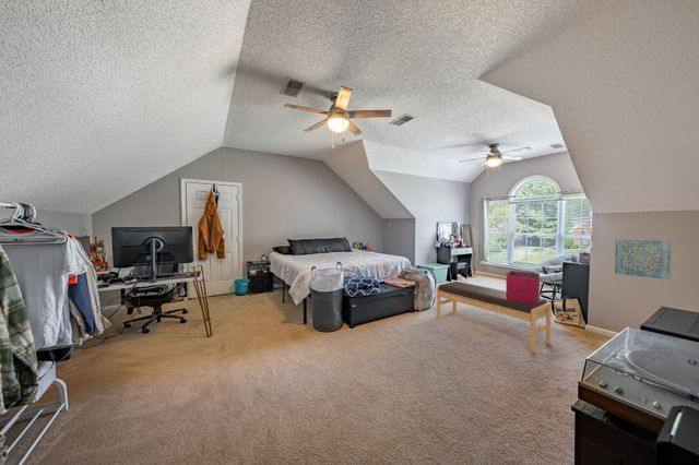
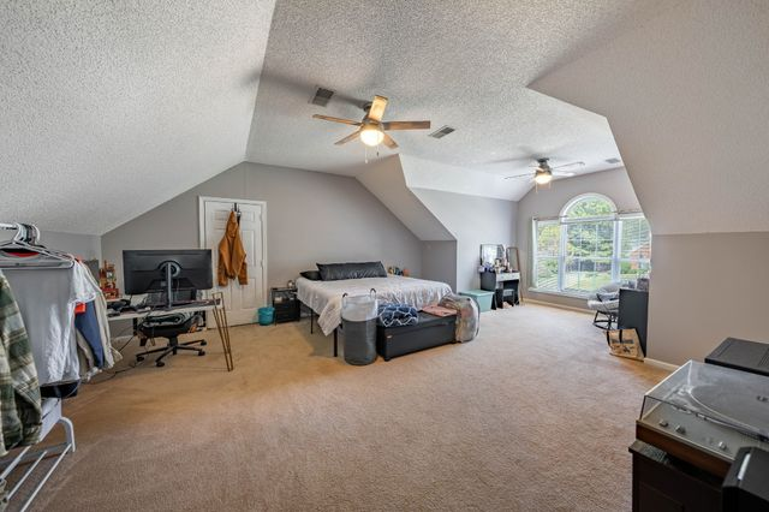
- bench (486, 309)
- storage bin (522, 286)
- wall art (641, 258)
